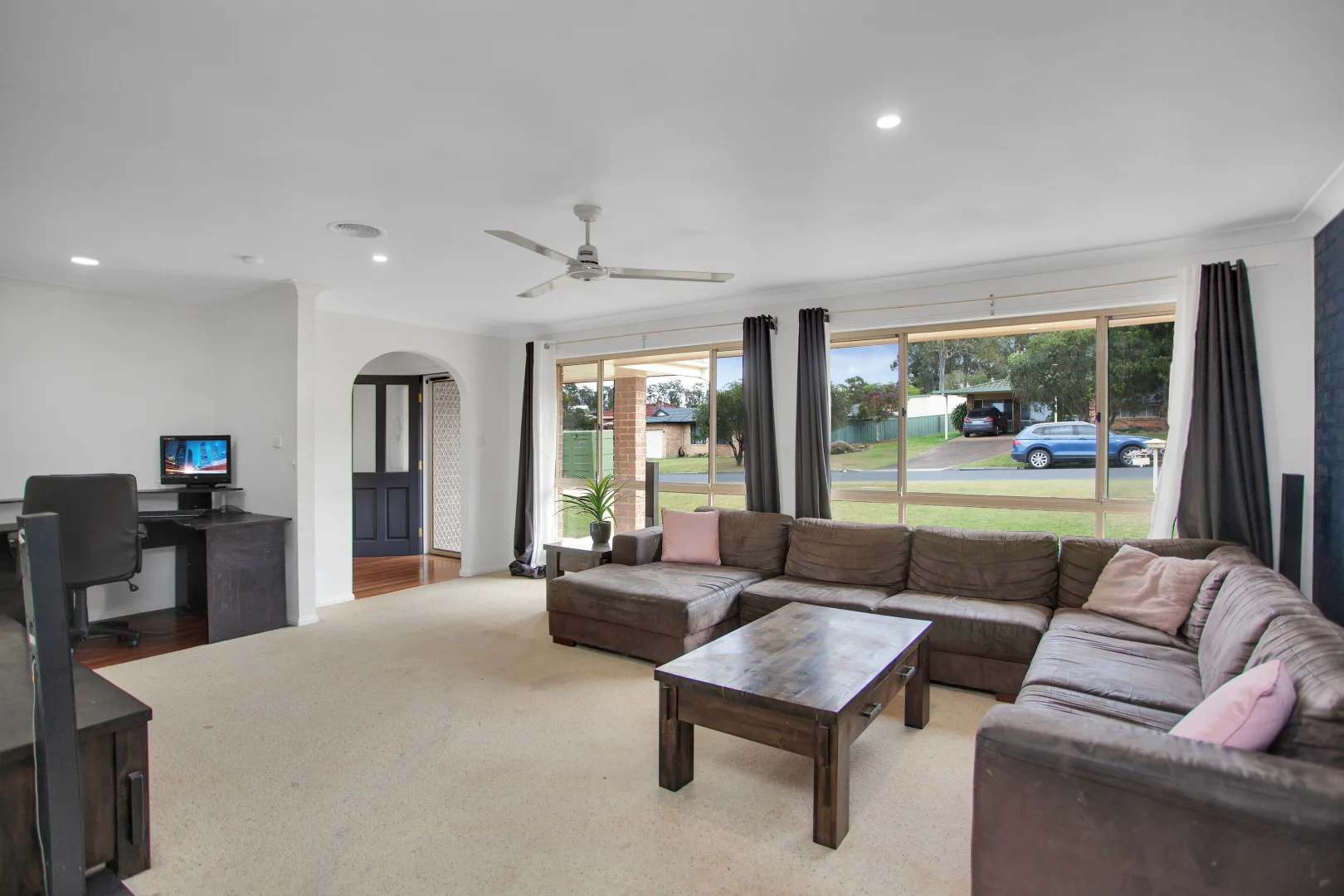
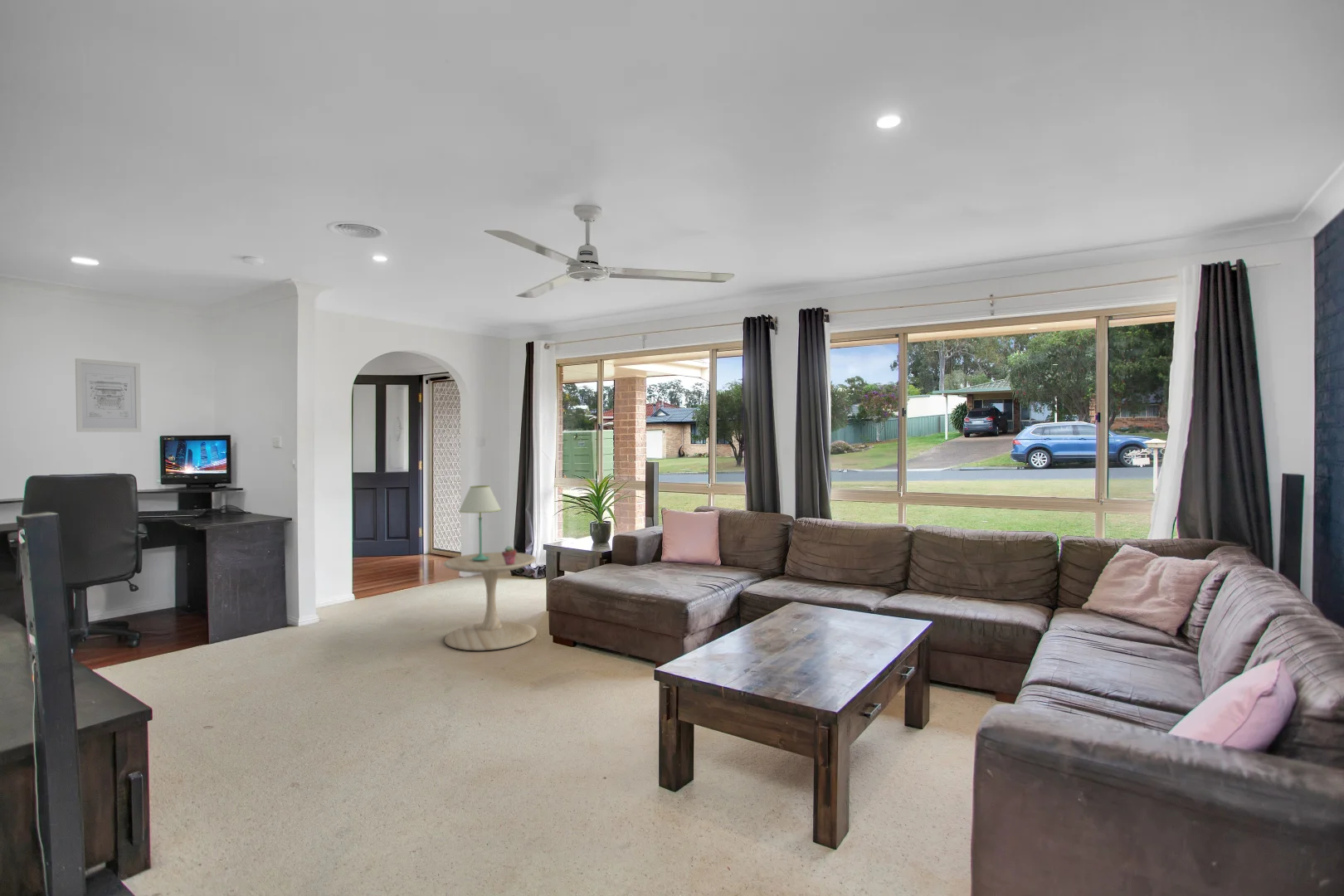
+ table lamp (480, 521)
+ potted succulent (509, 553)
+ side table (490, 598)
+ wall art (109, 396)
